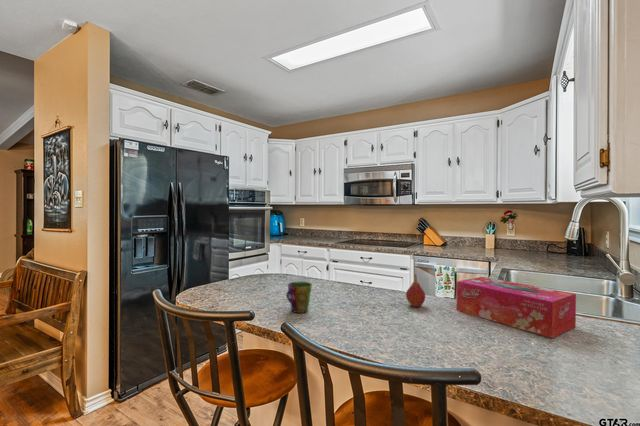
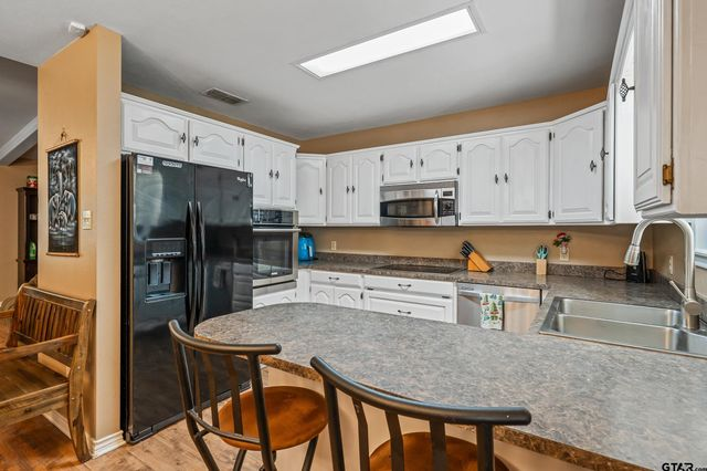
- fruit (415, 289)
- tissue box (511, 302)
- cup (297, 298)
